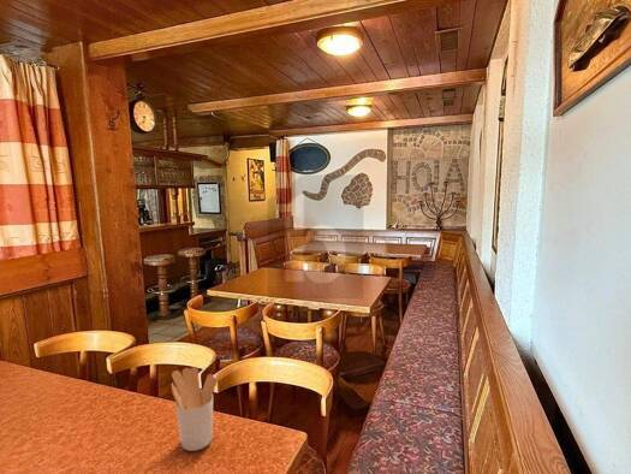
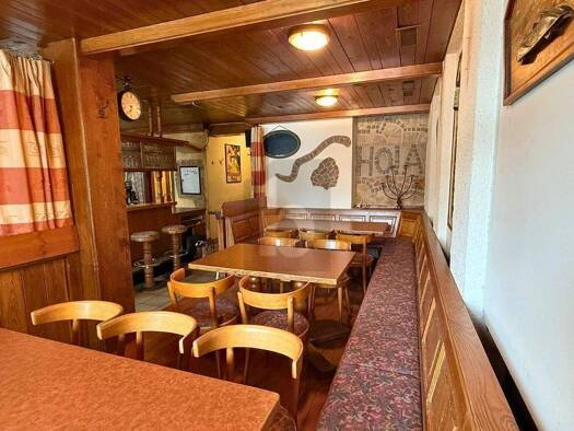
- utensil holder (191, 405)
